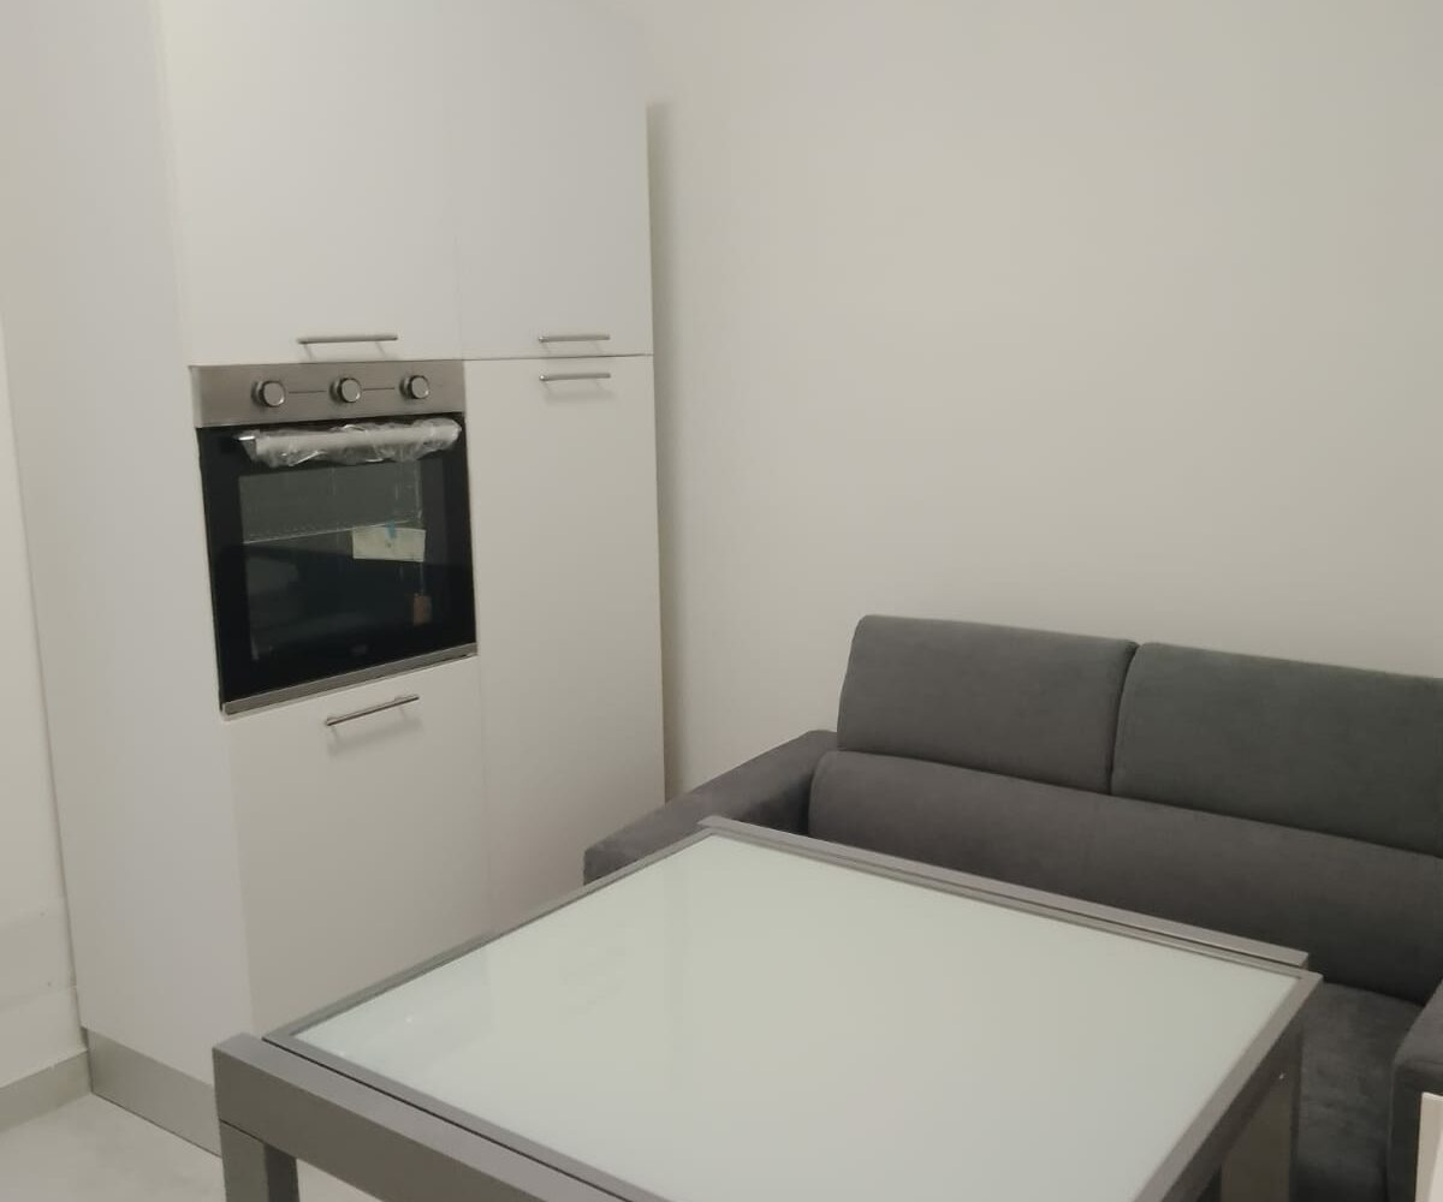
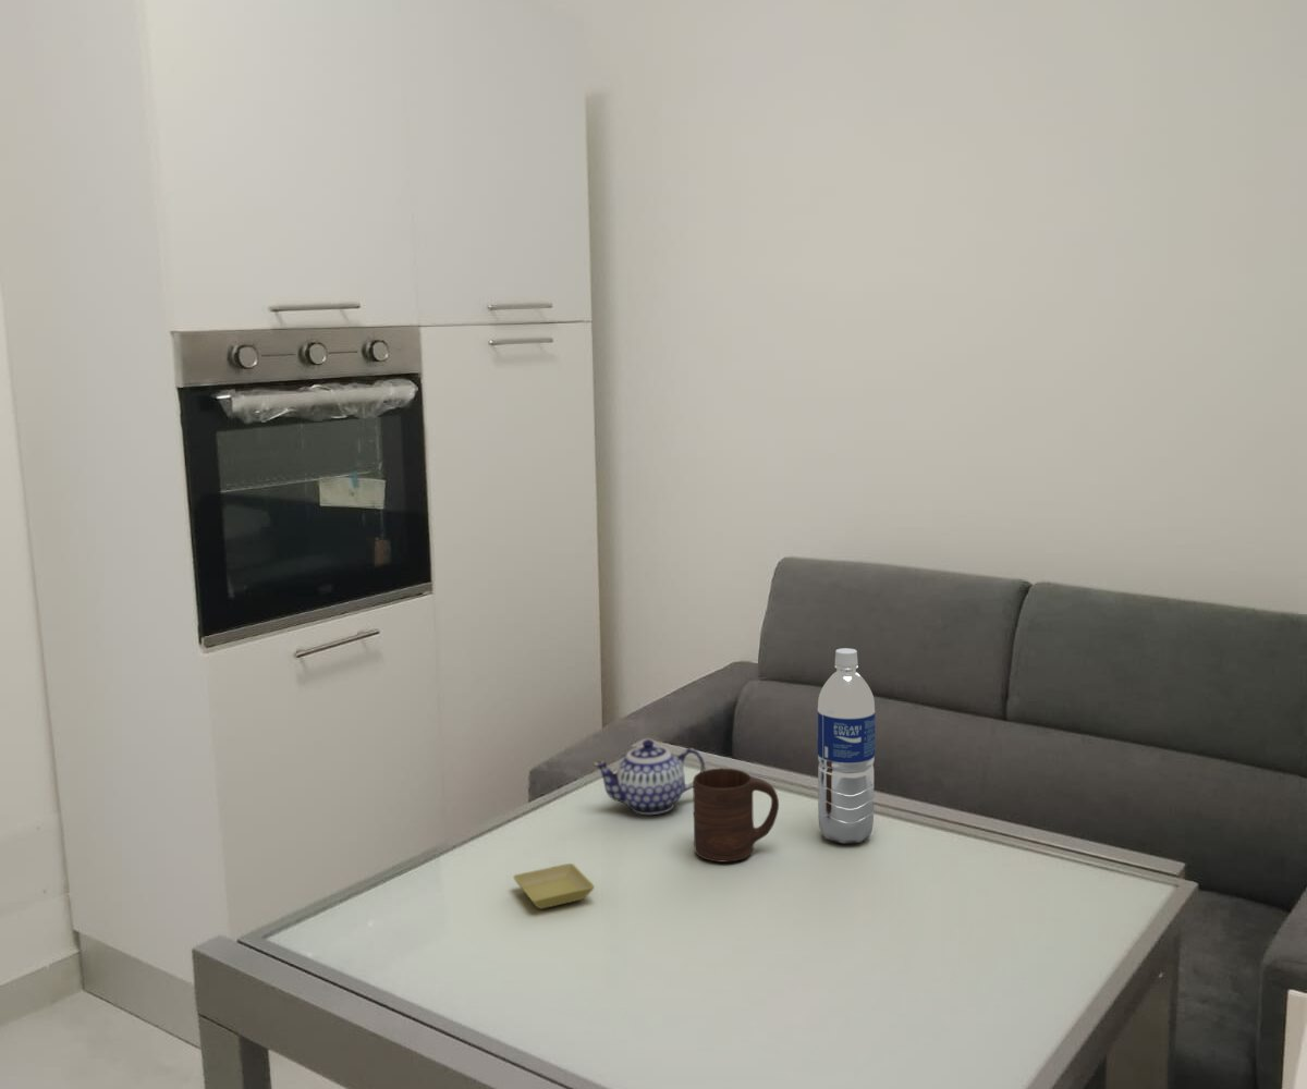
+ teapot (649, 773)
+ saucer (553, 888)
+ cup (732, 813)
+ water bottle (845, 744)
